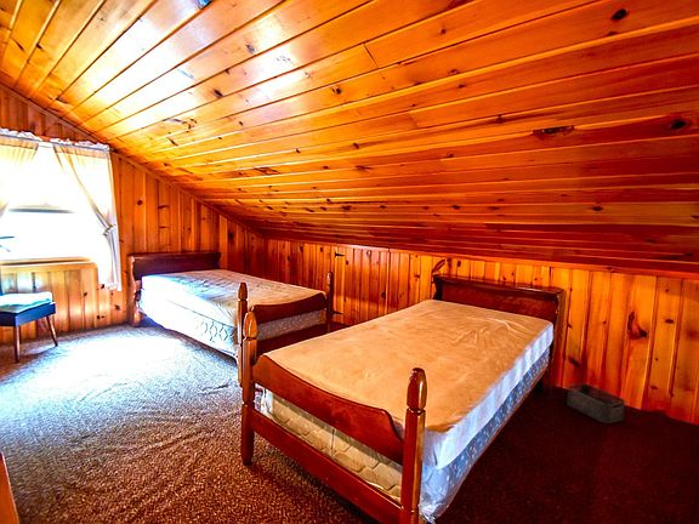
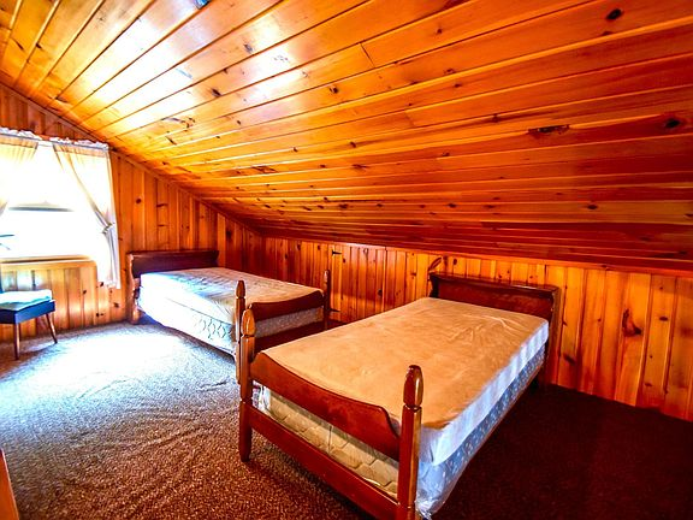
- storage bin (595, 401)
